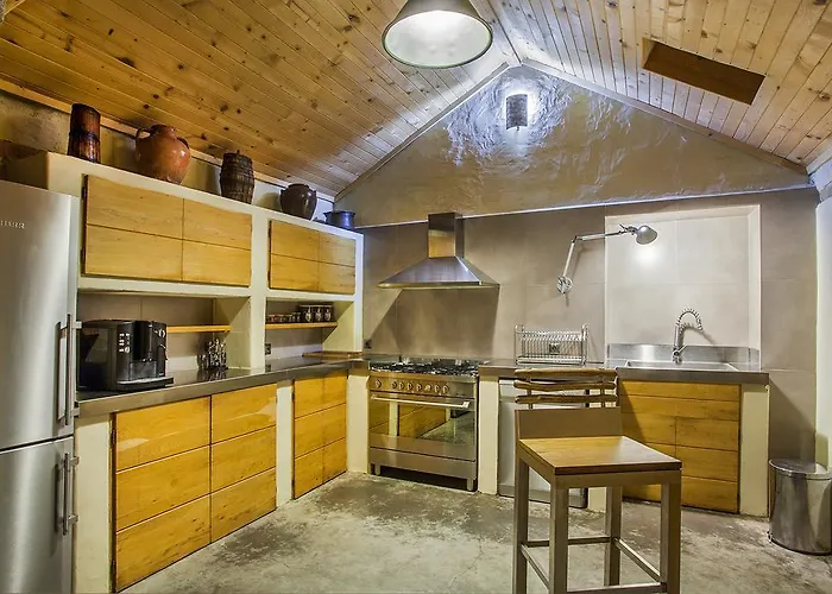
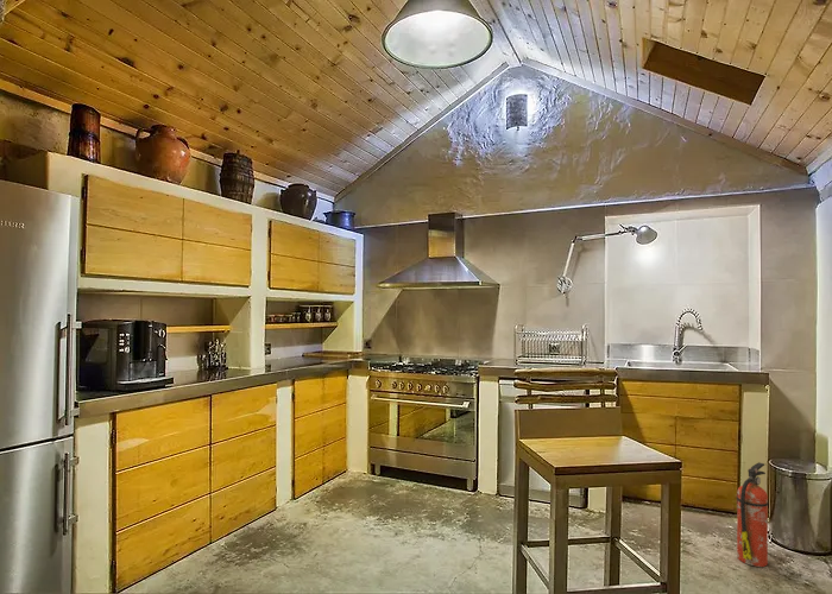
+ fire extinguisher (752, 512)
